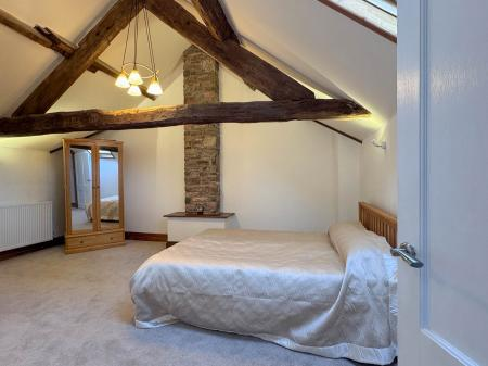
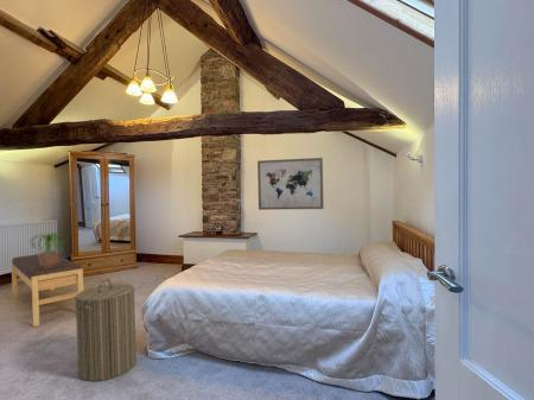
+ potted plant (53, 249)
+ laundry hamper (107, 322)
+ bench (44, 282)
+ wall art (290, 184)
